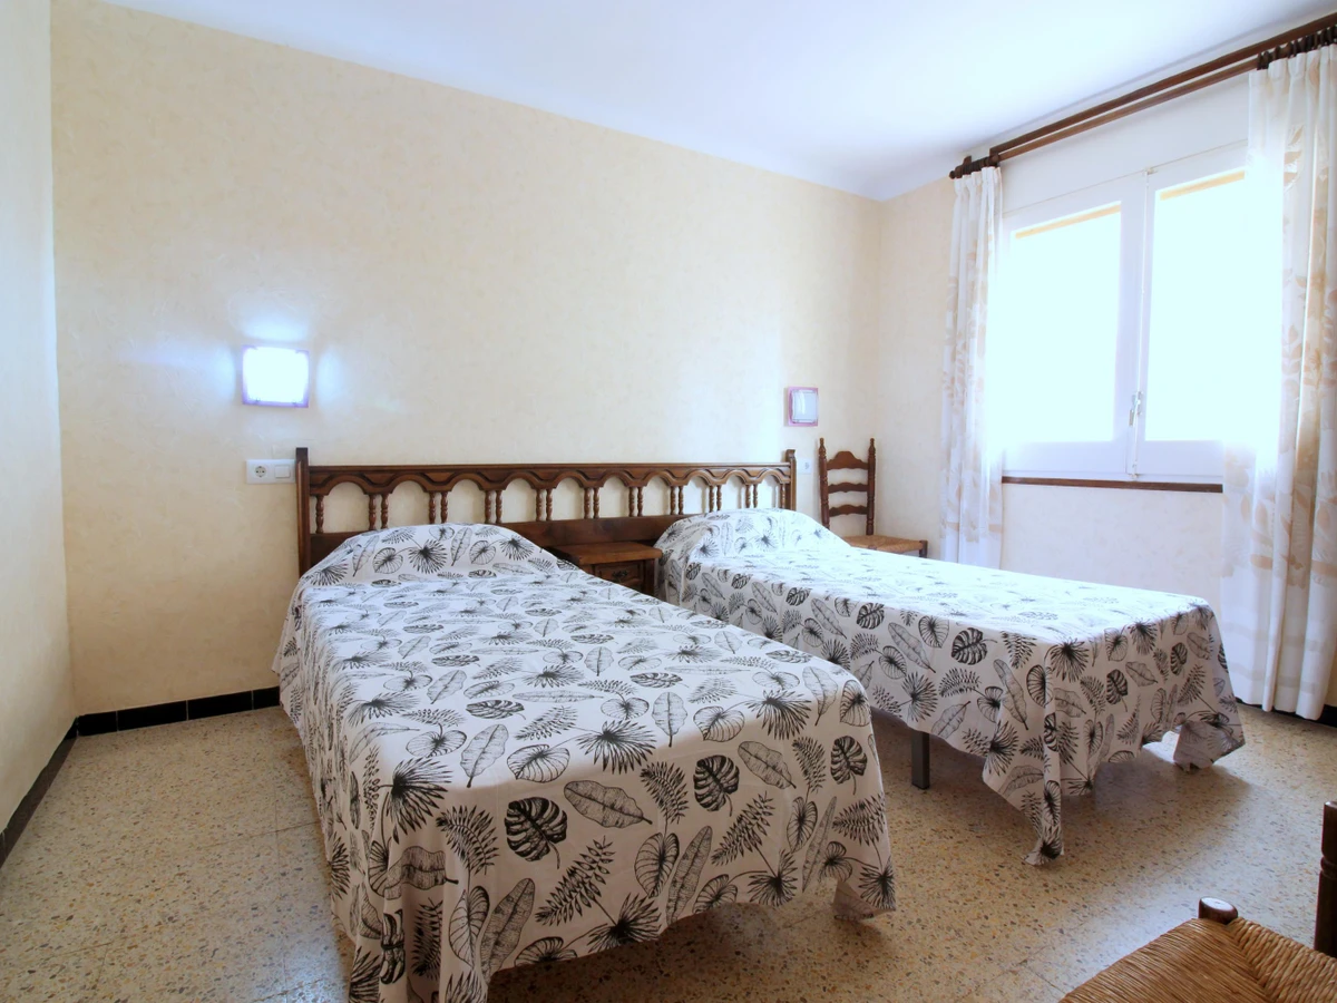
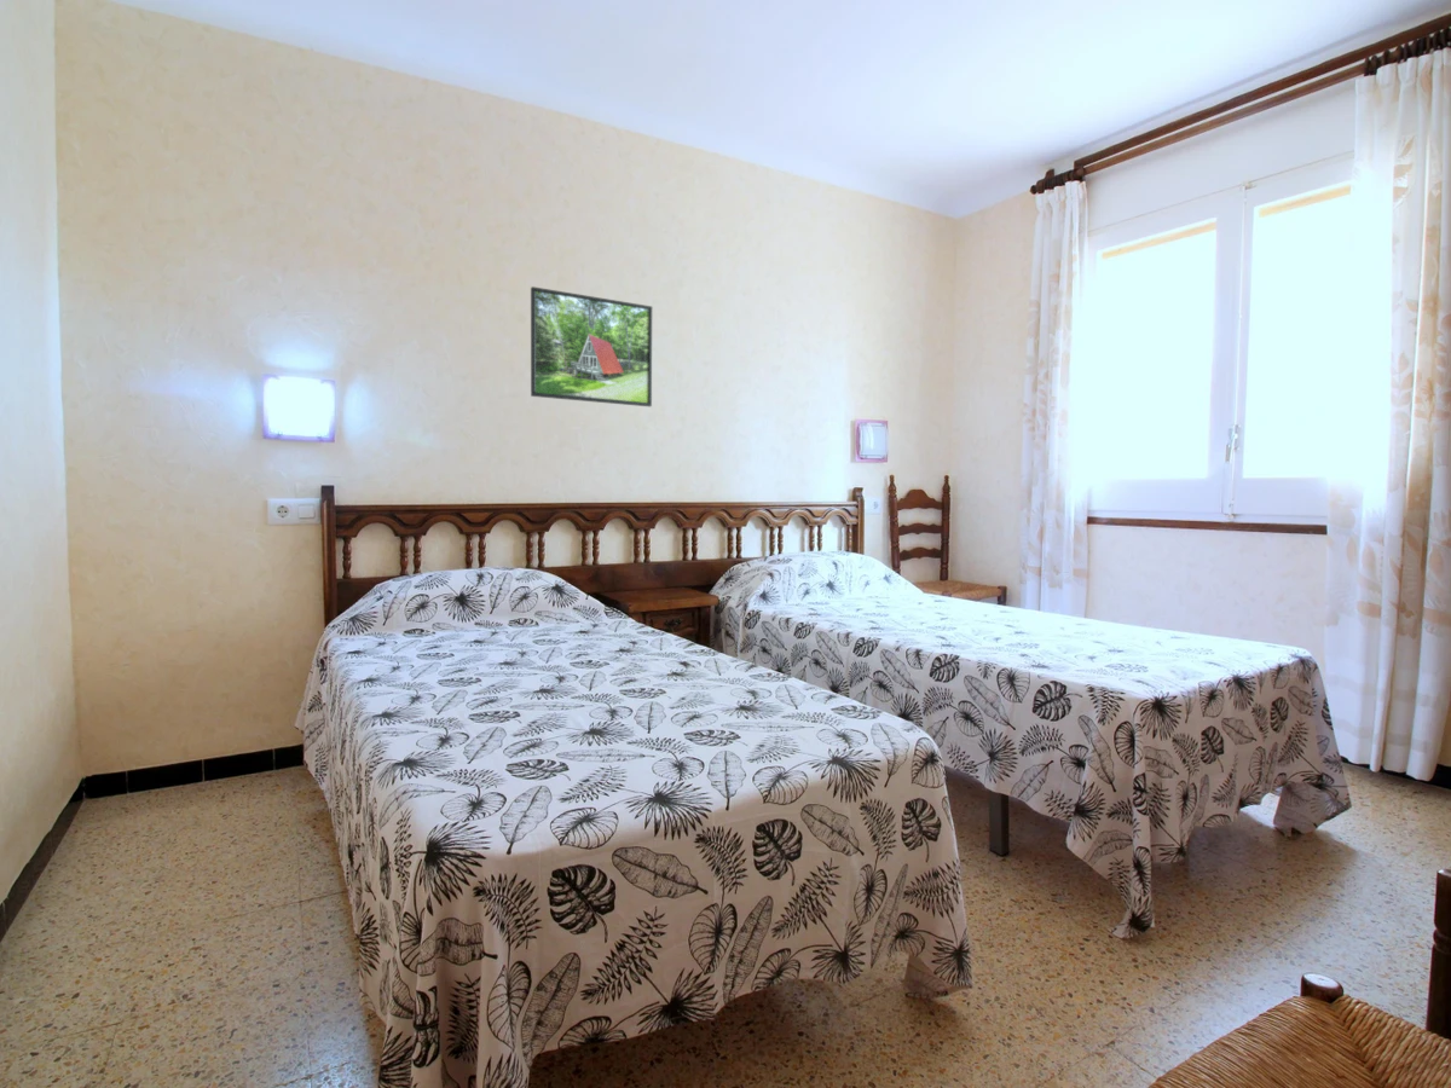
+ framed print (594, 349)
